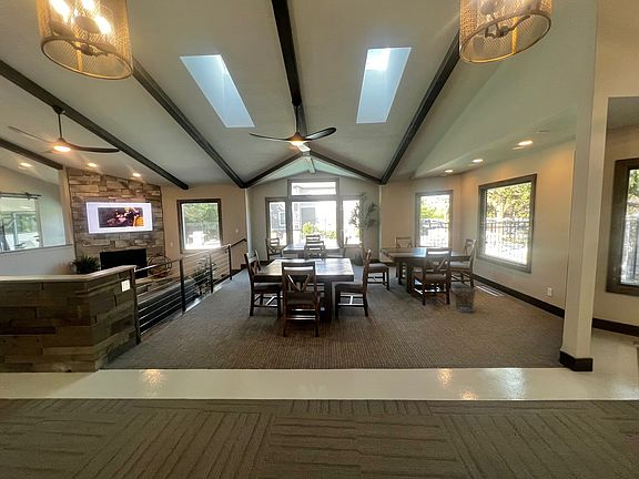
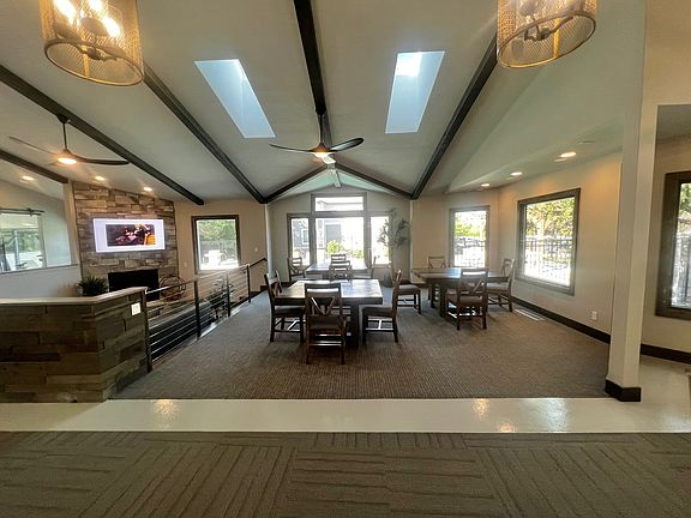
- waste bin (464, 298)
